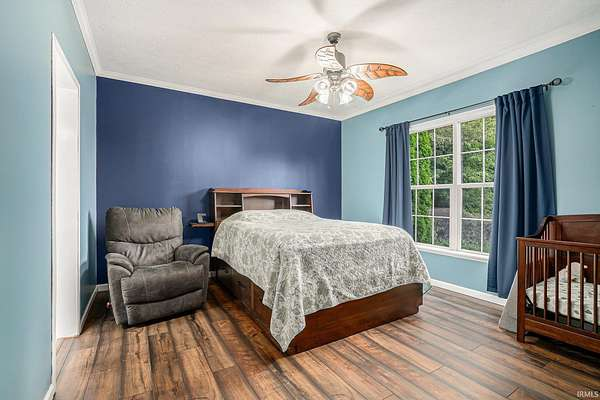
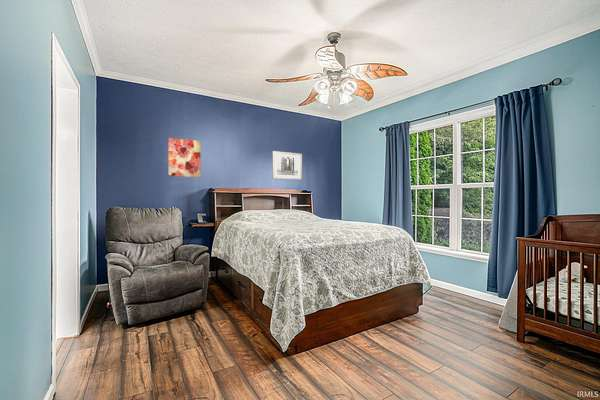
+ wall art (184, 158)
+ wall art (287, 166)
